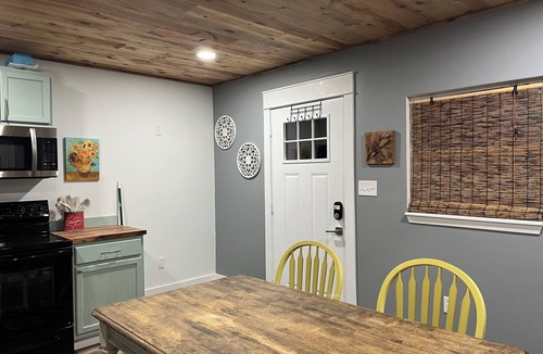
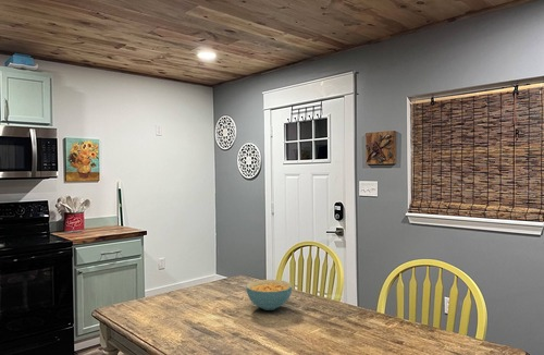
+ cereal bowl (269, 296)
